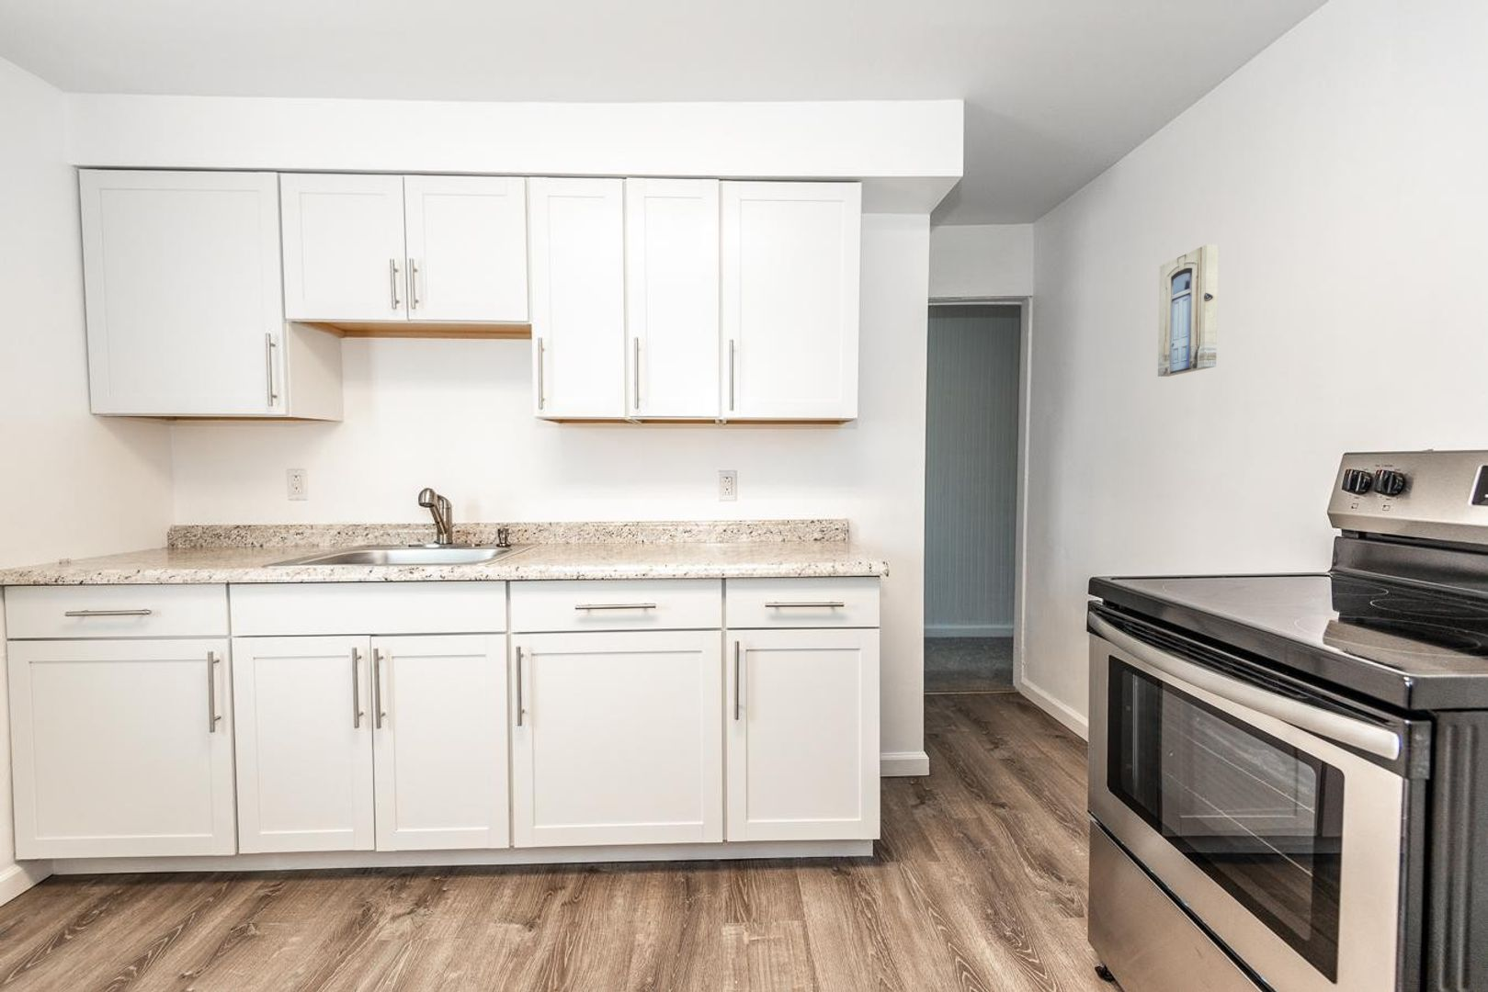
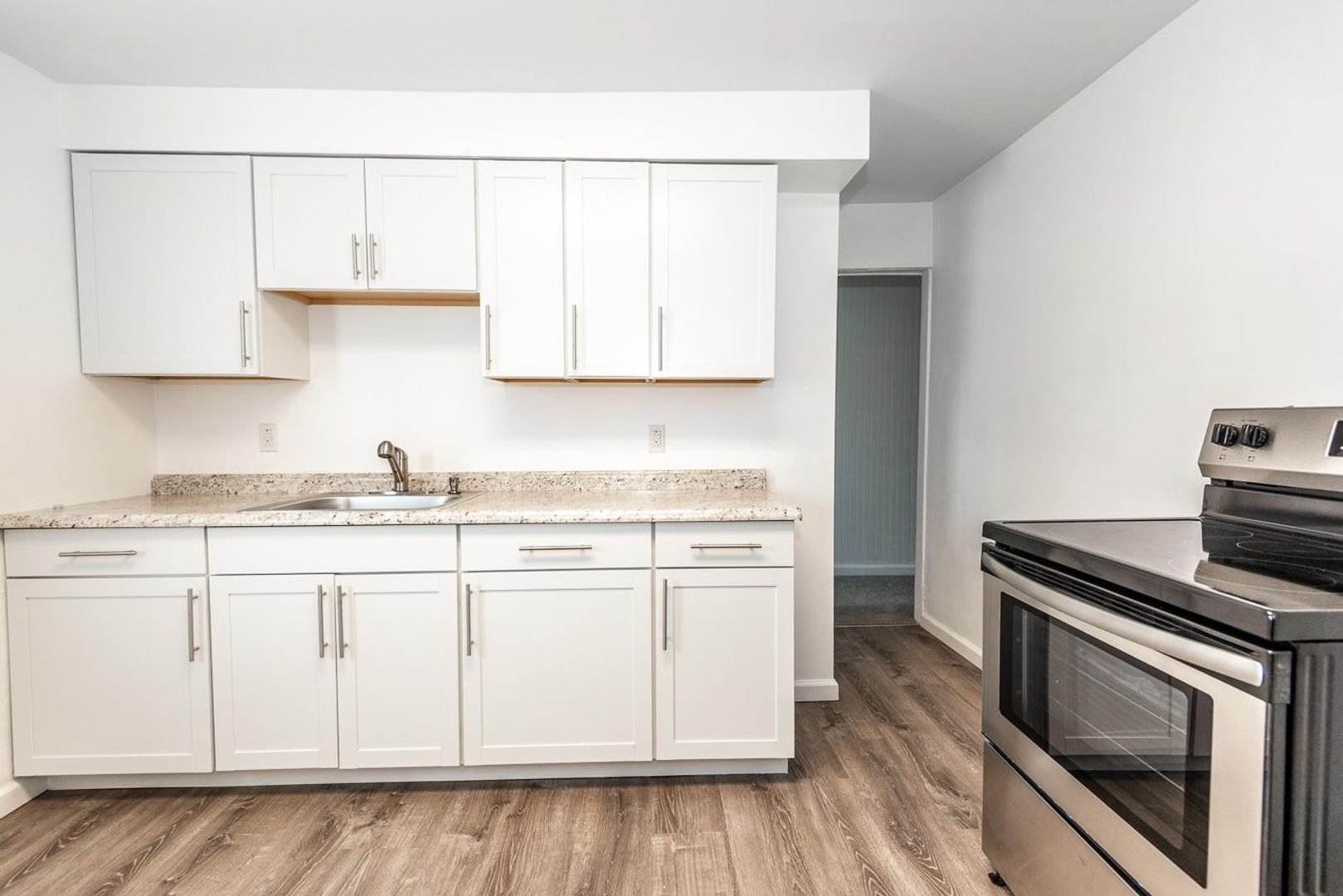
- wall art (1187, 313)
